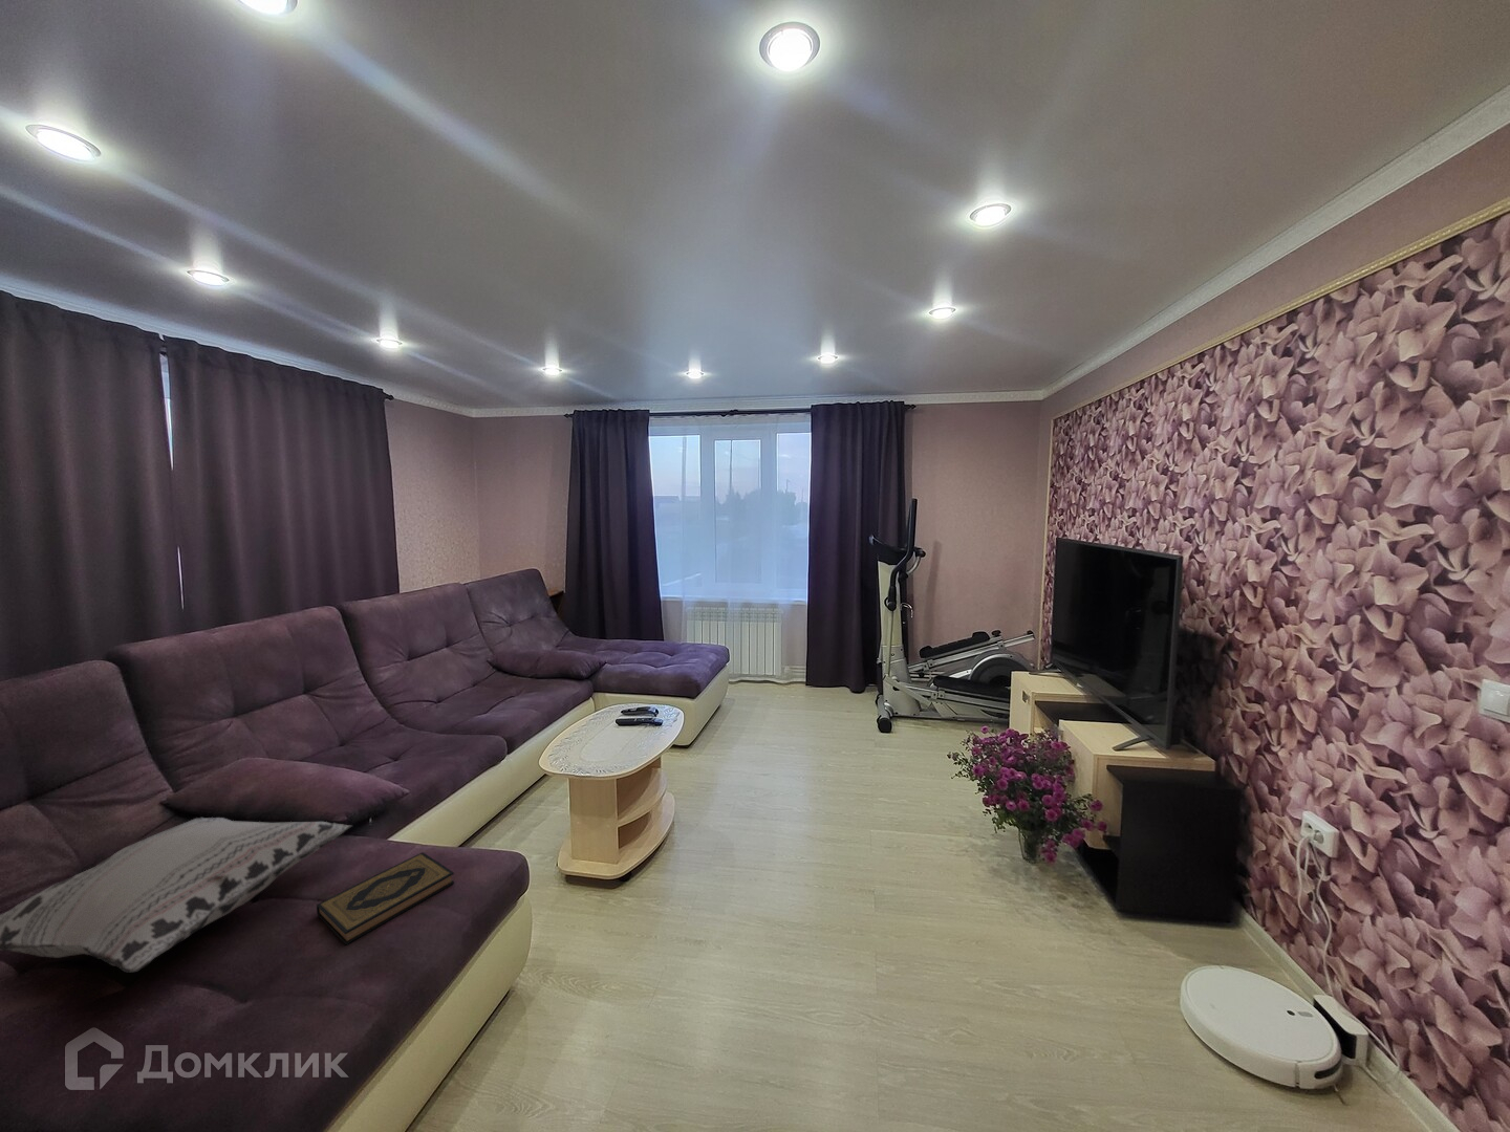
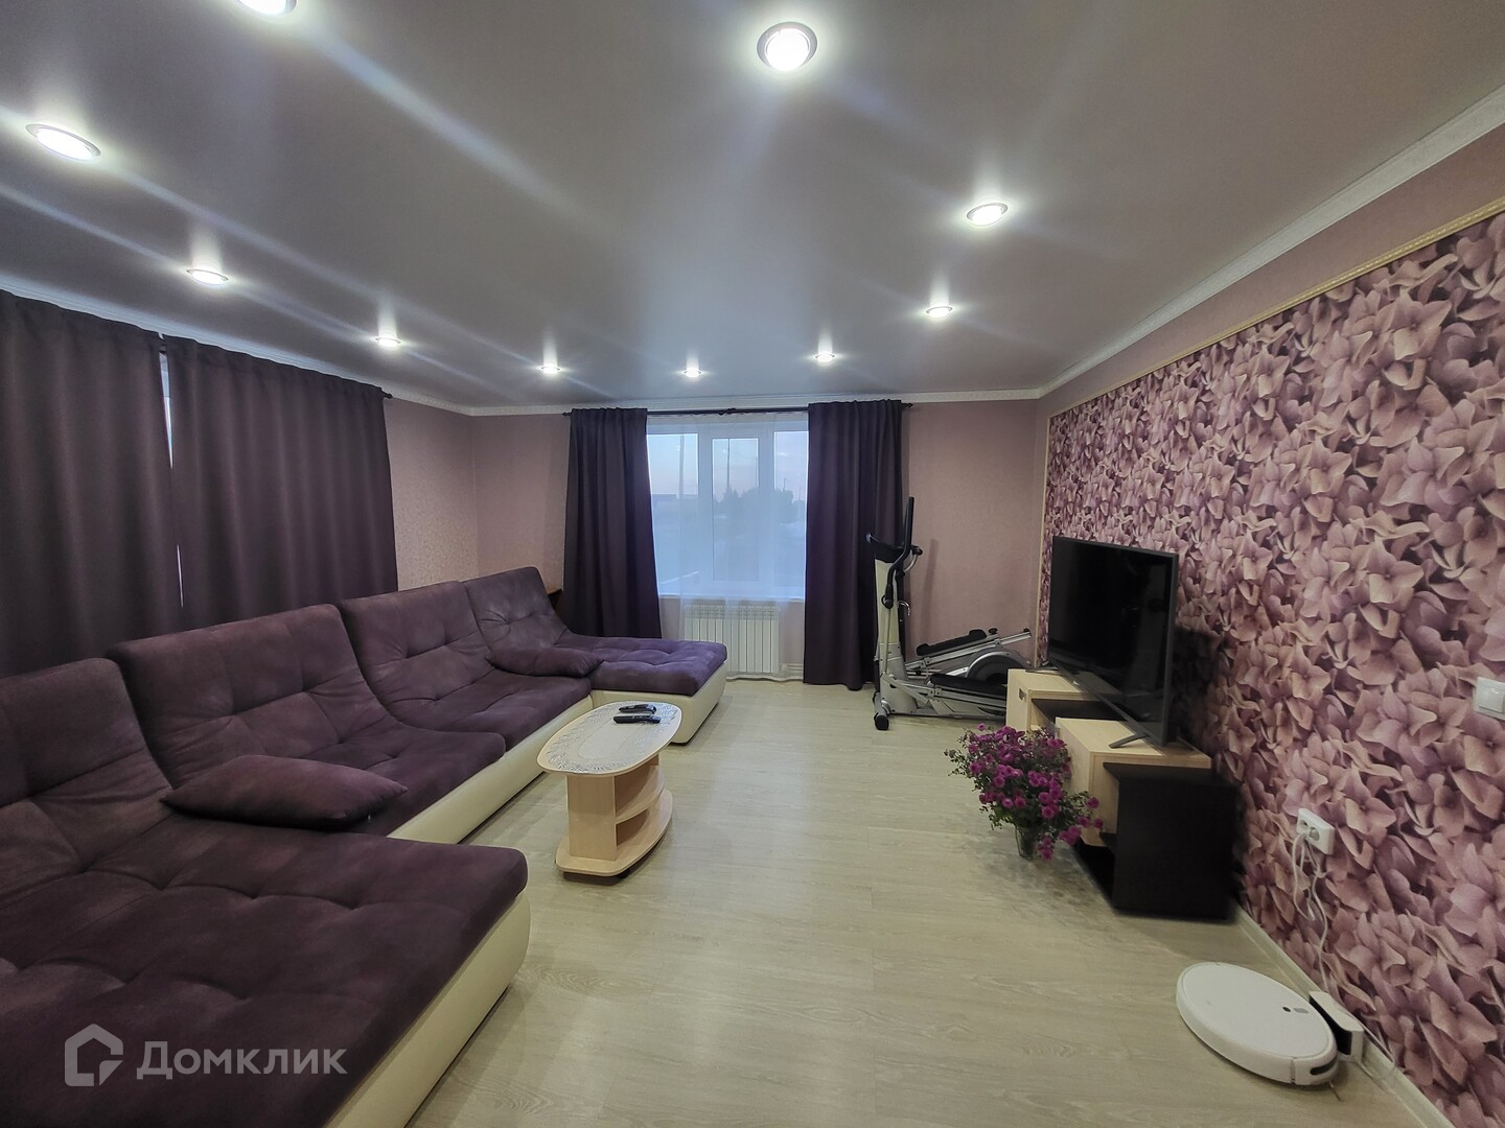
- decorative pillow (175, 879)
- hardback book (388, 892)
